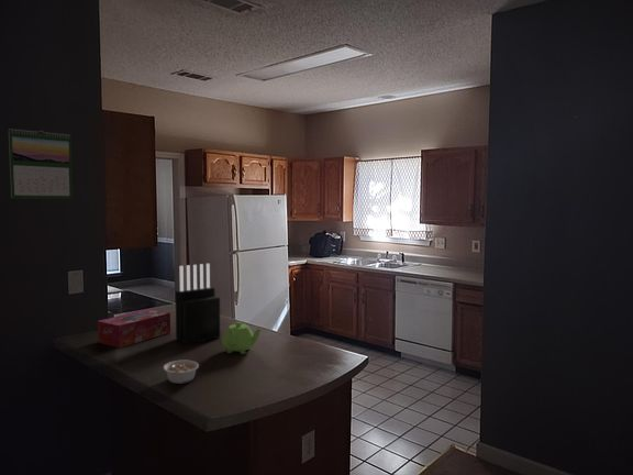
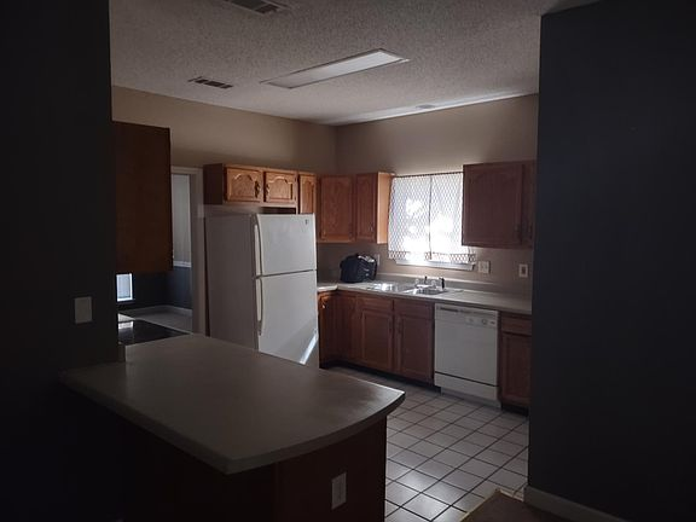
- tissue box (135, 327)
- knife block (199, 302)
- legume (181, 372)
- teapot (241, 336)
- calendar (42, 164)
